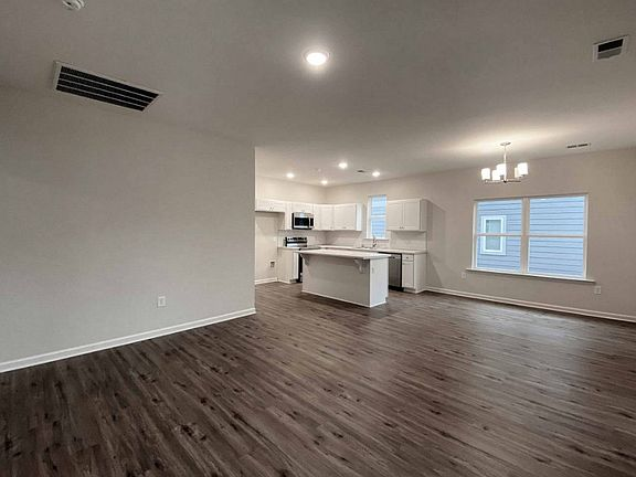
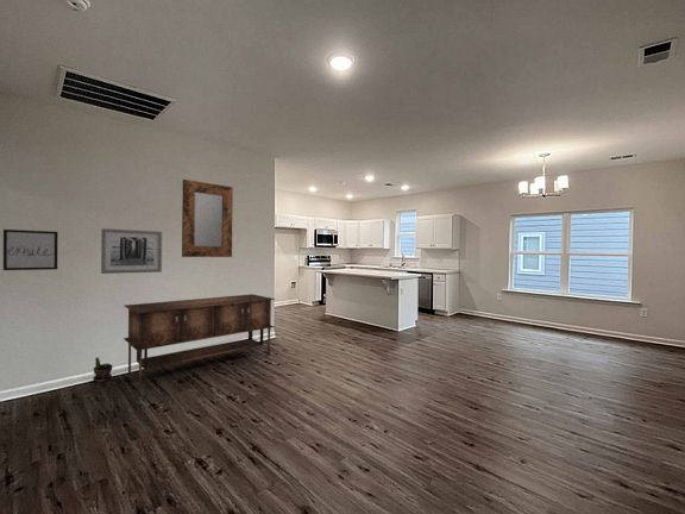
+ home mirror (208, 220)
+ wall art (31, 250)
+ wall art (133, 251)
+ sideboard (205, 332)
+ potted plant (102, 368)
